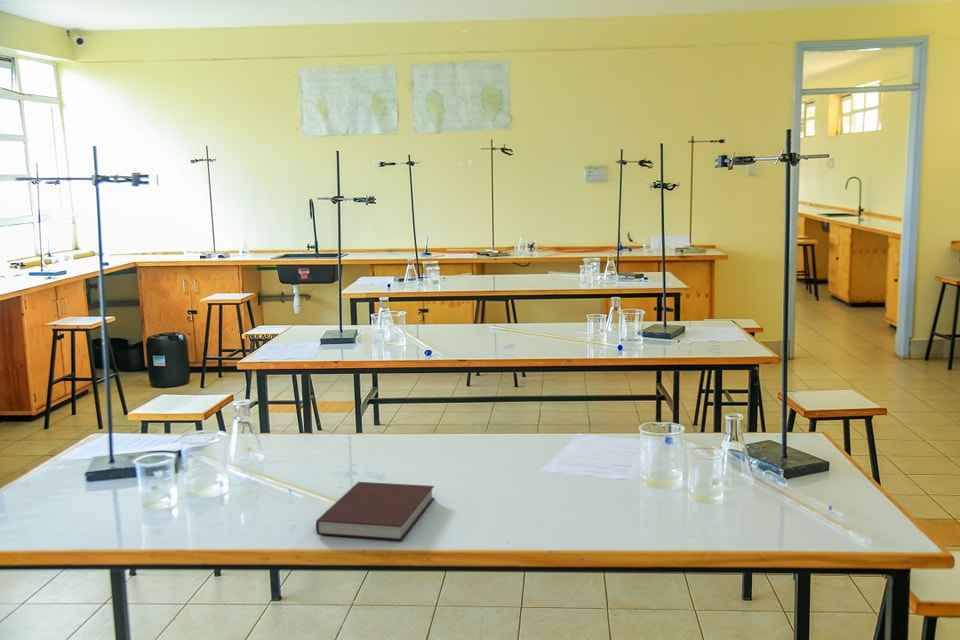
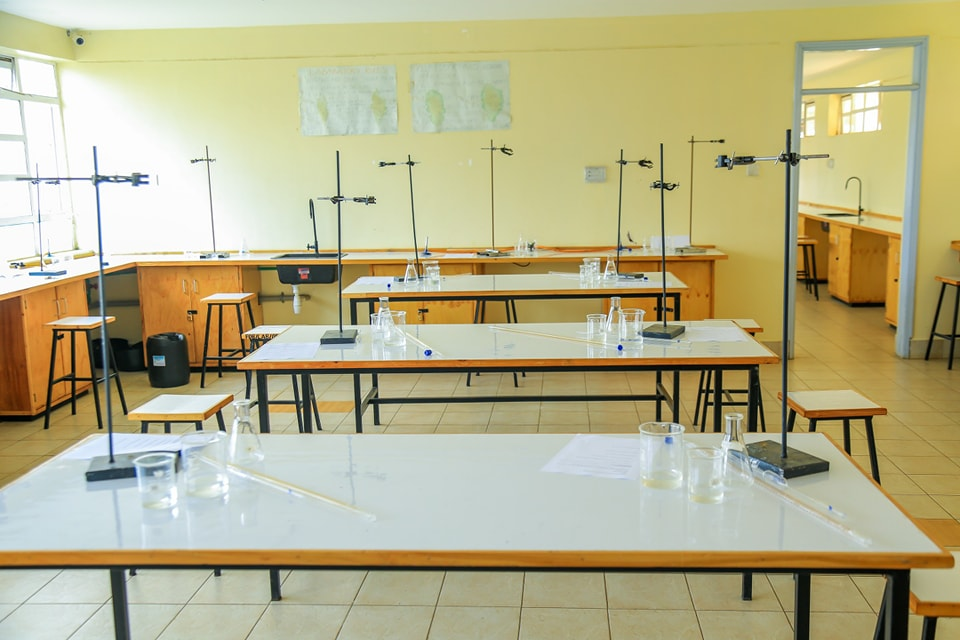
- notebook (378, 508)
